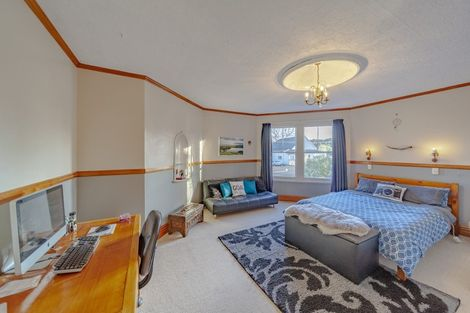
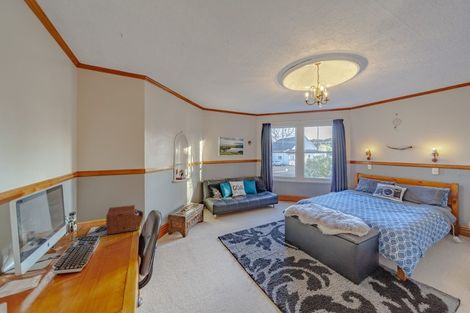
+ sewing box (126, 218)
